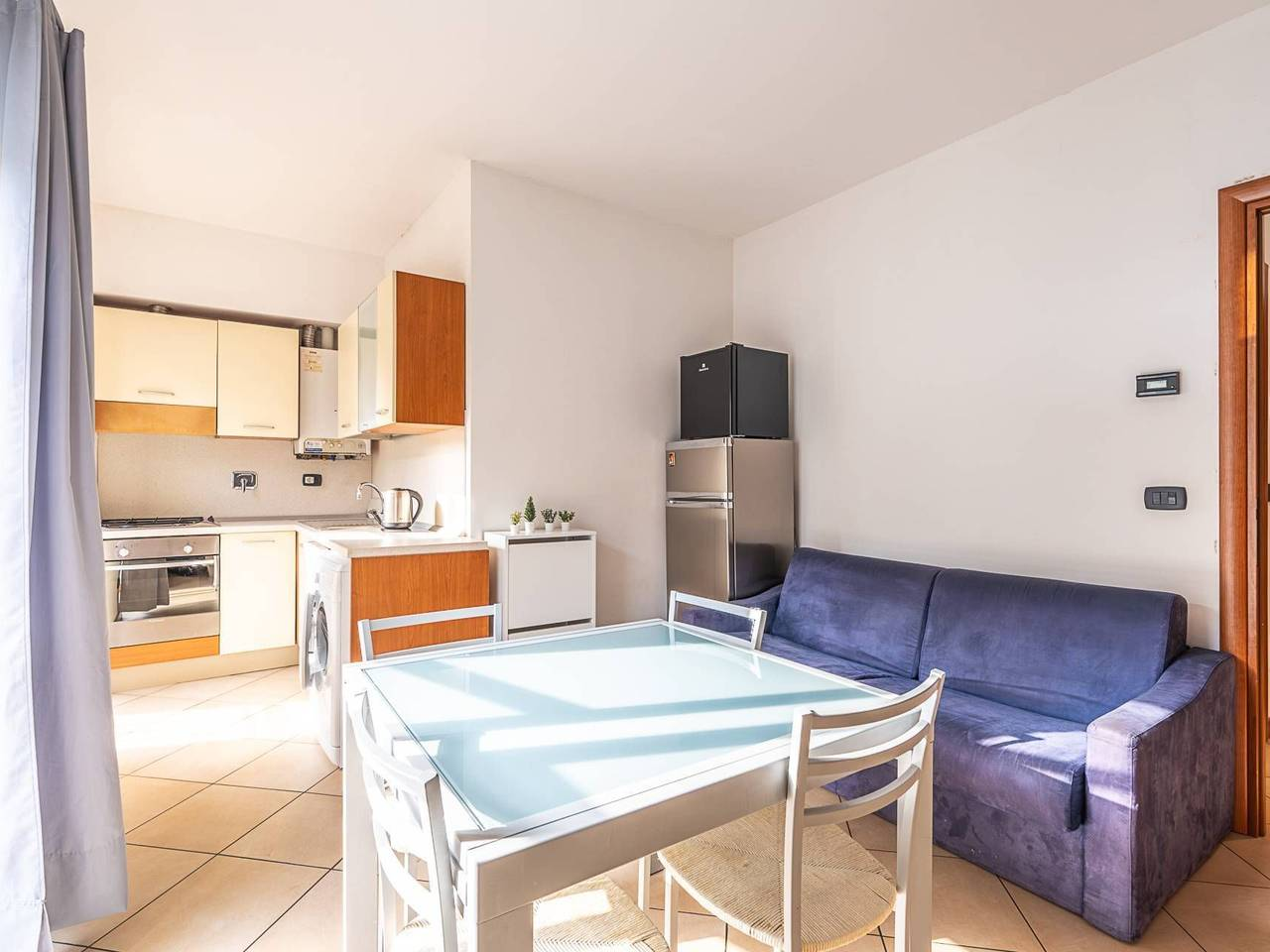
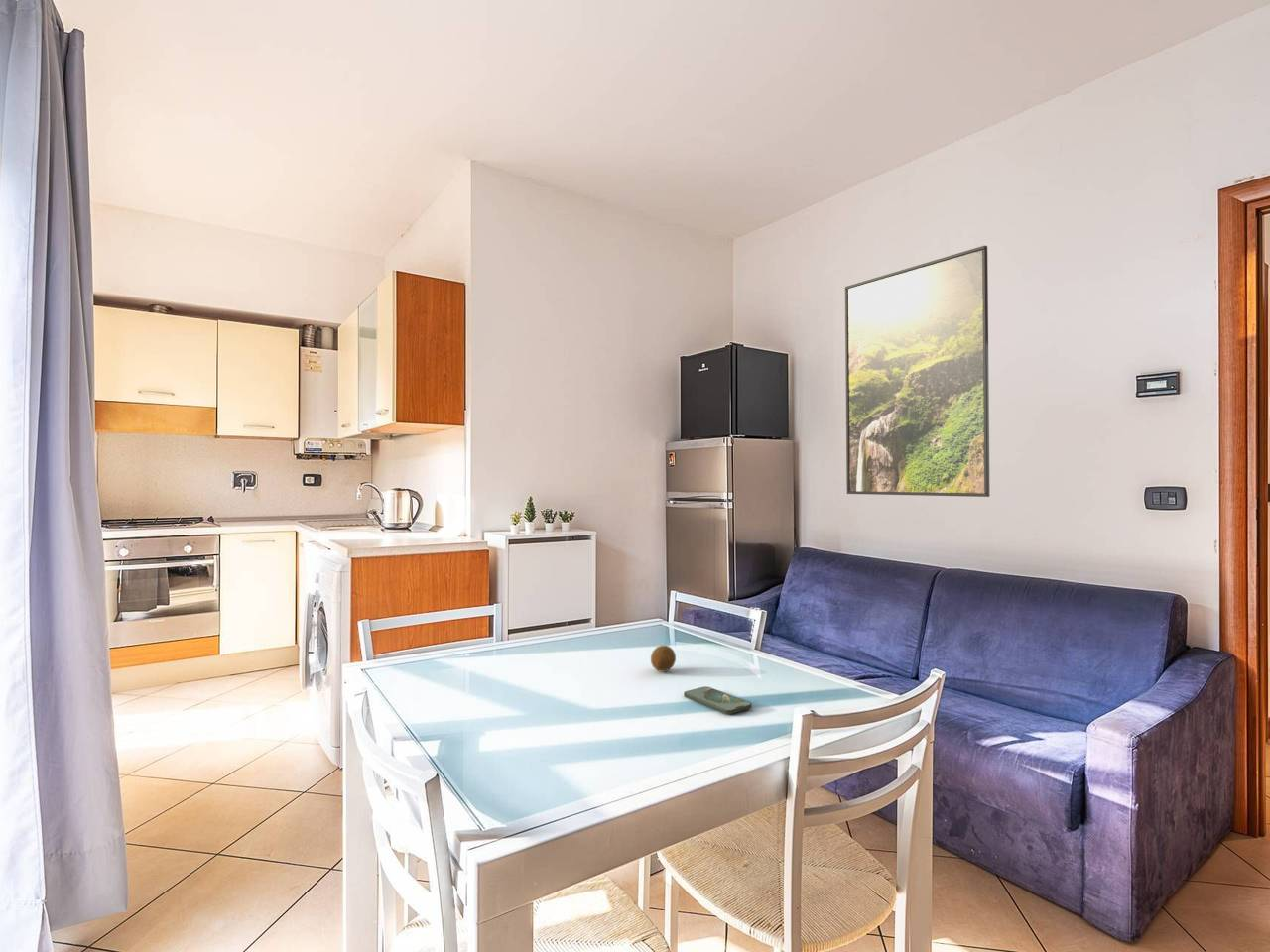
+ smartphone (716, 699)
+ fruit (663, 657)
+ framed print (910, 381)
